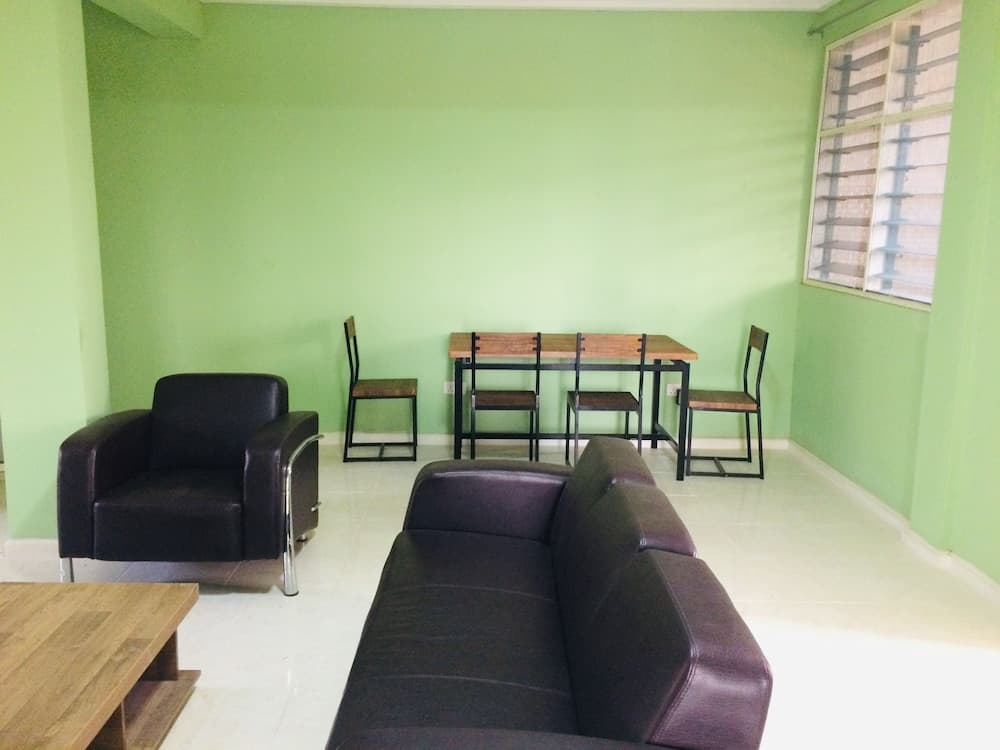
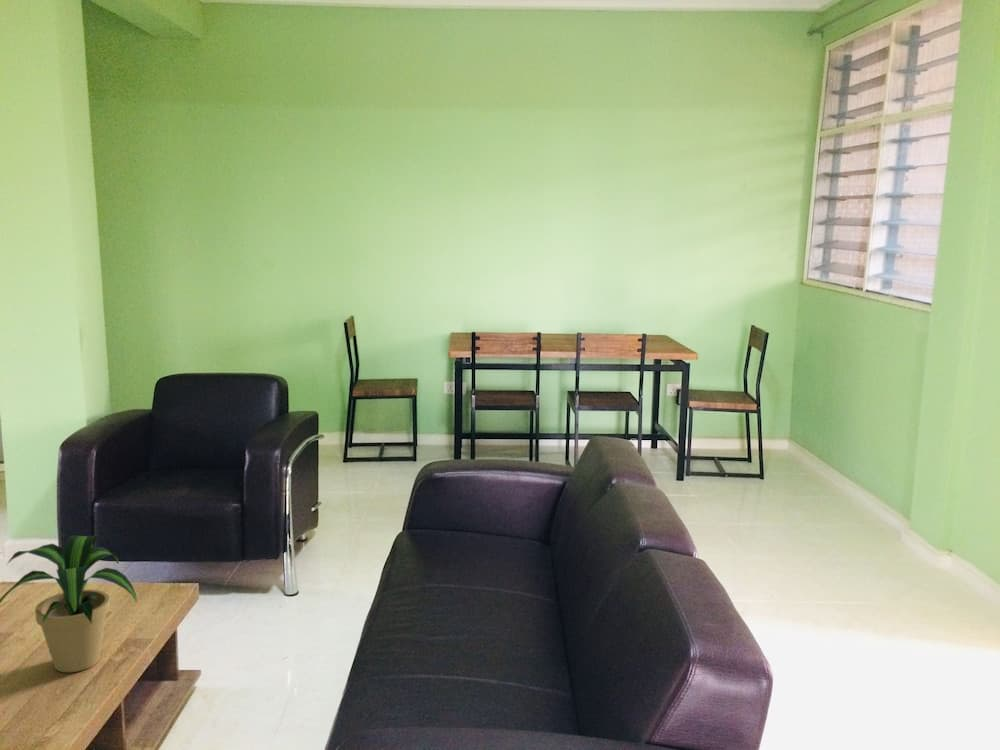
+ potted plant (73, 605)
